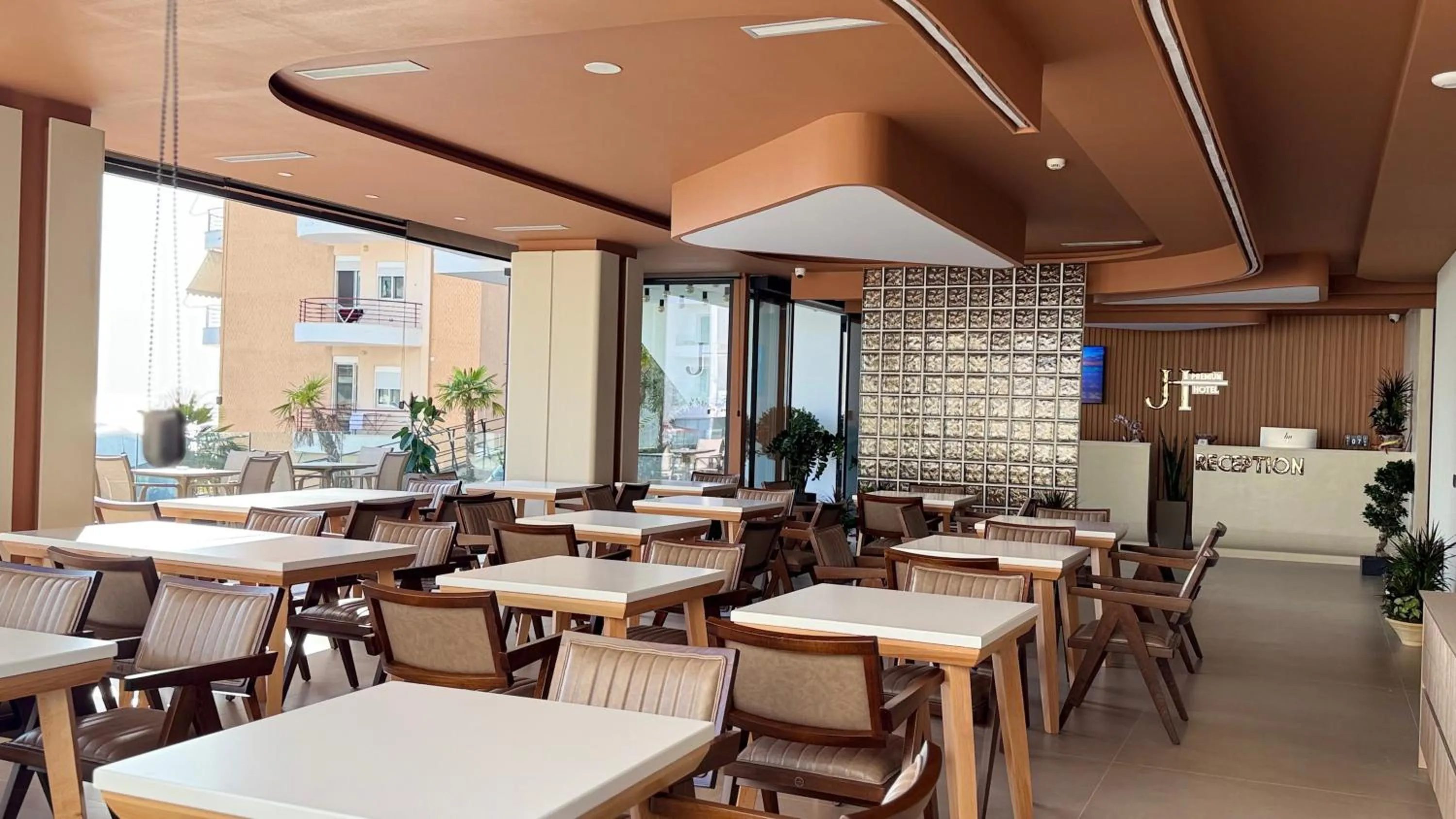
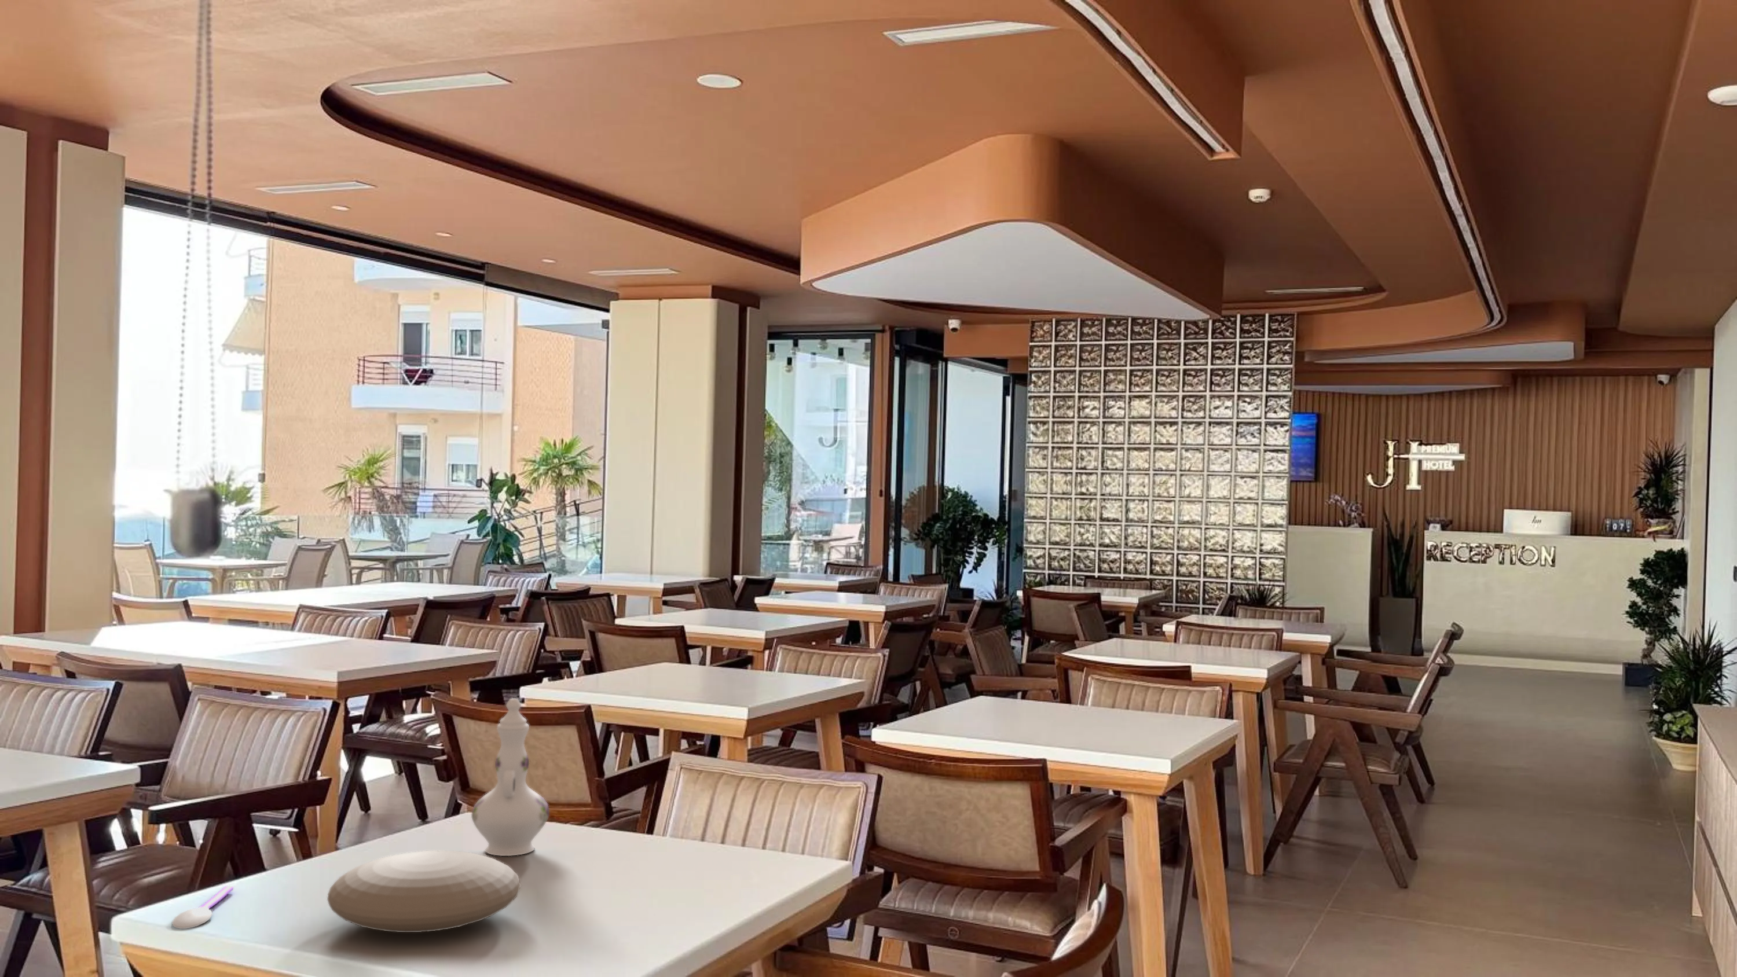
+ plate (426, 890)
+ spoon (206, 904)
+ chinaware (513, 772)
